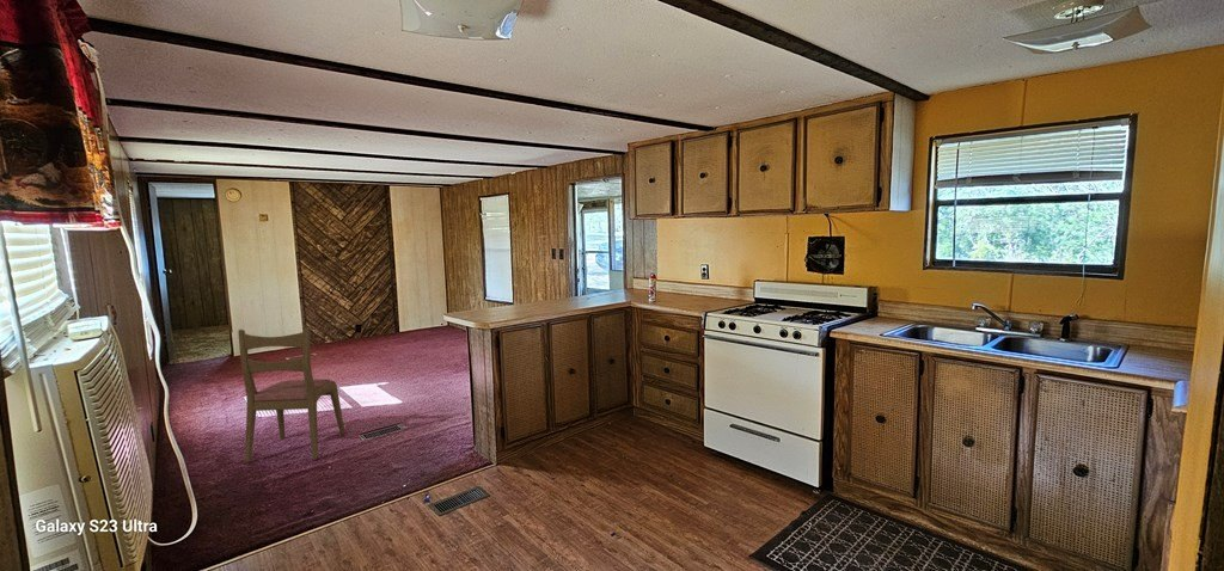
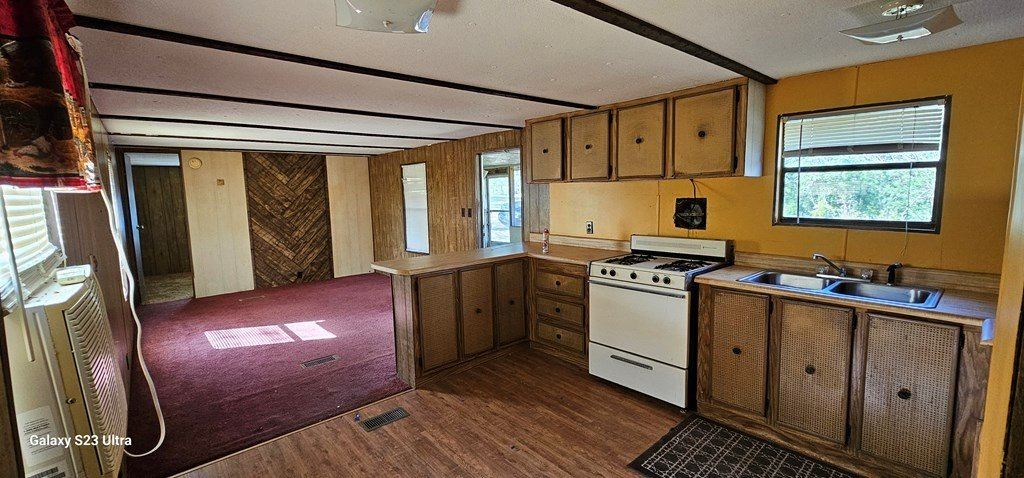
- dining chair (293, 387)
